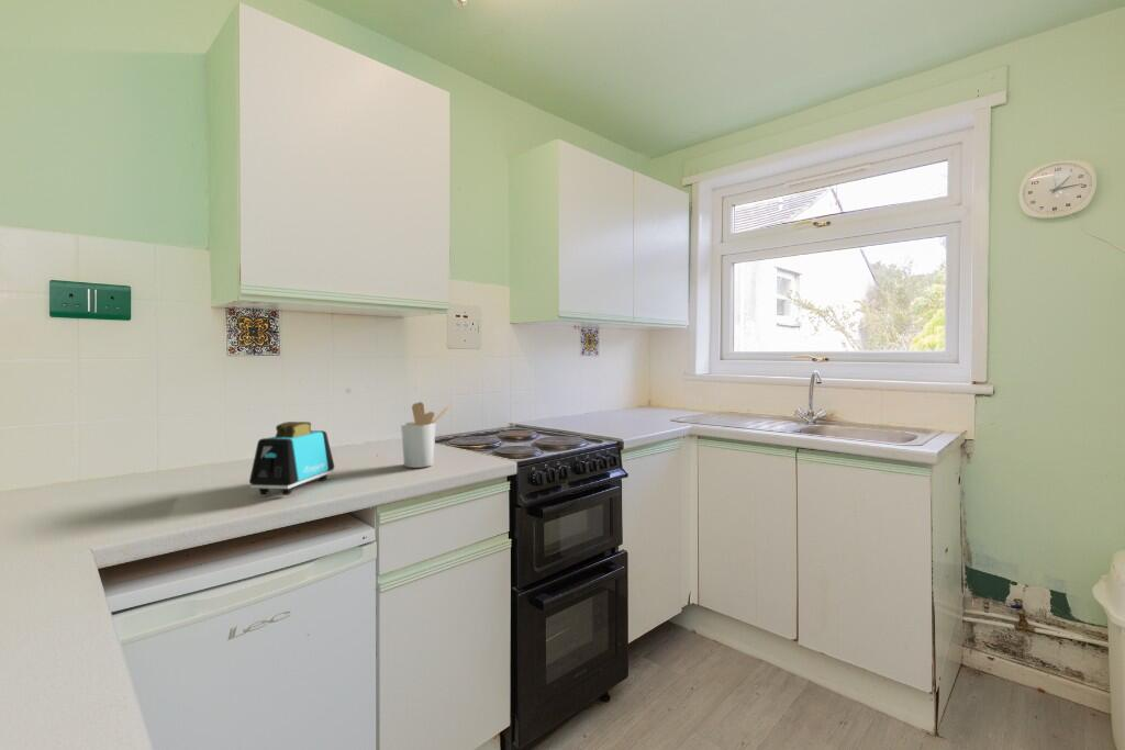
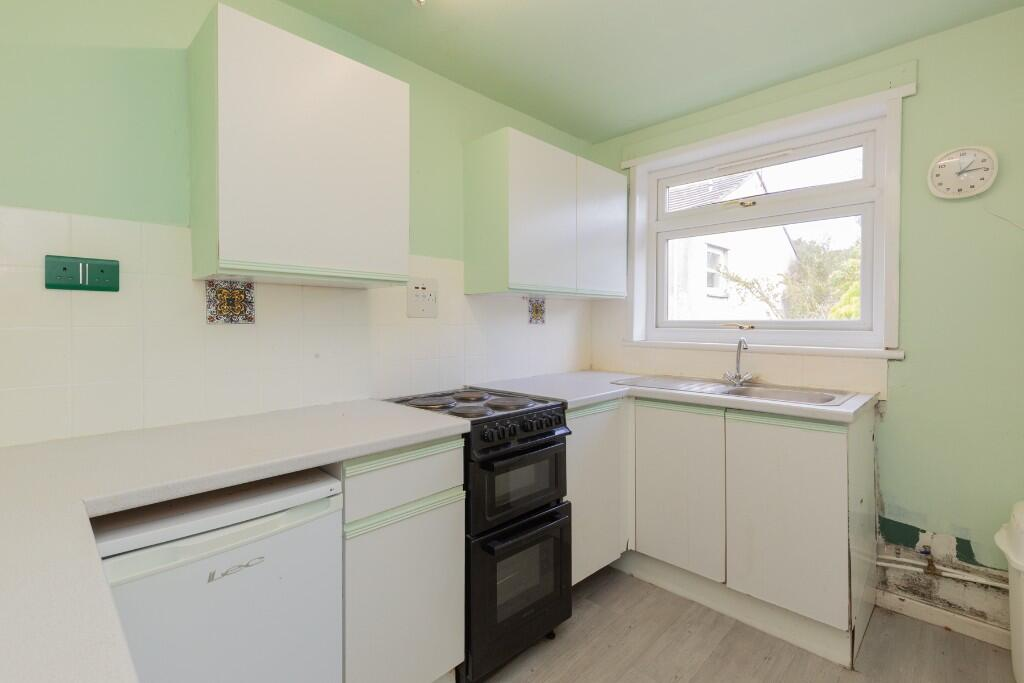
- toaster (294, 454)
- utensil holder (427, 434)
